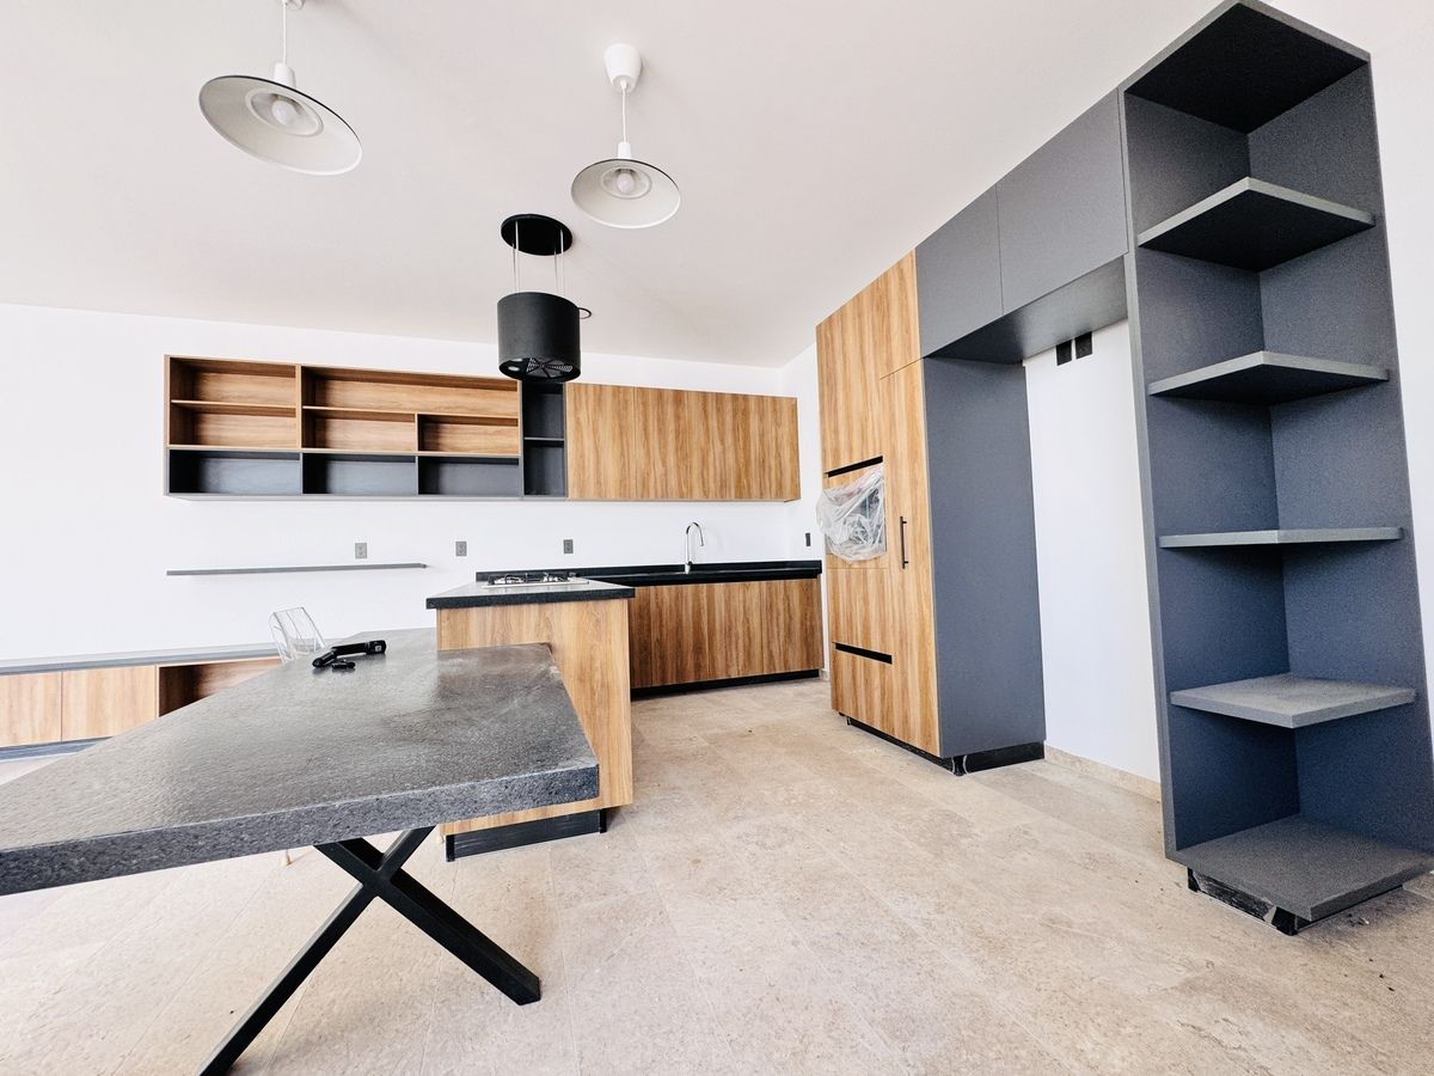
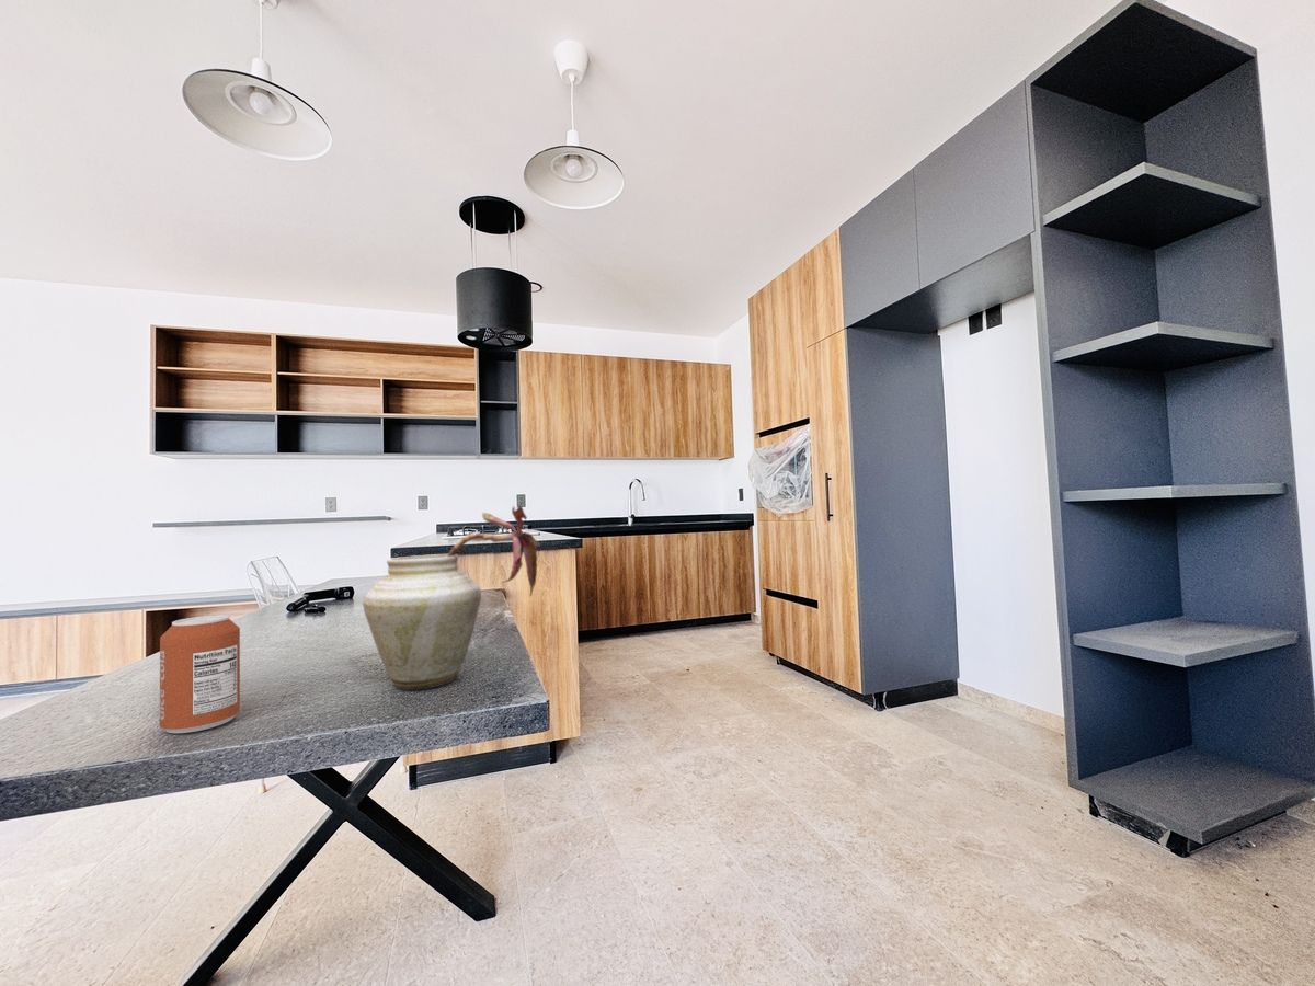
+ can (201, 670)
+ vase (455, 593)
